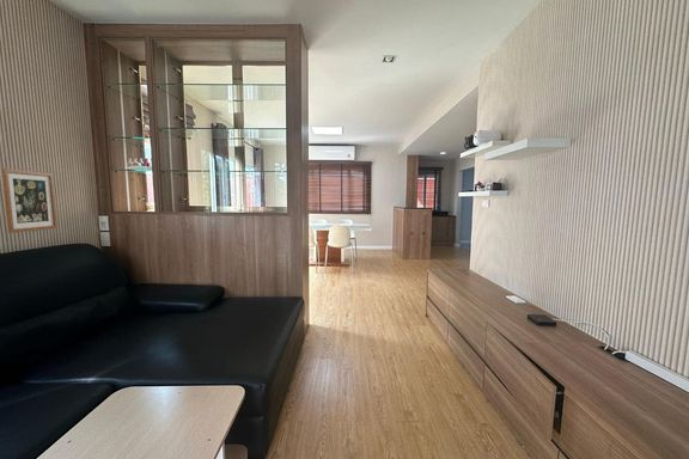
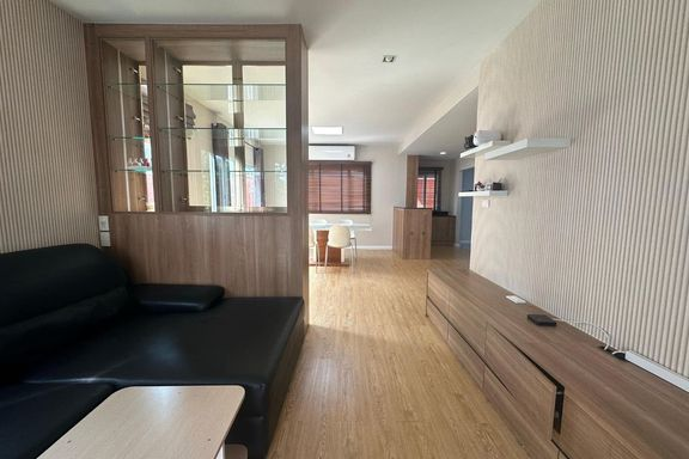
- wall art (31, 201)
